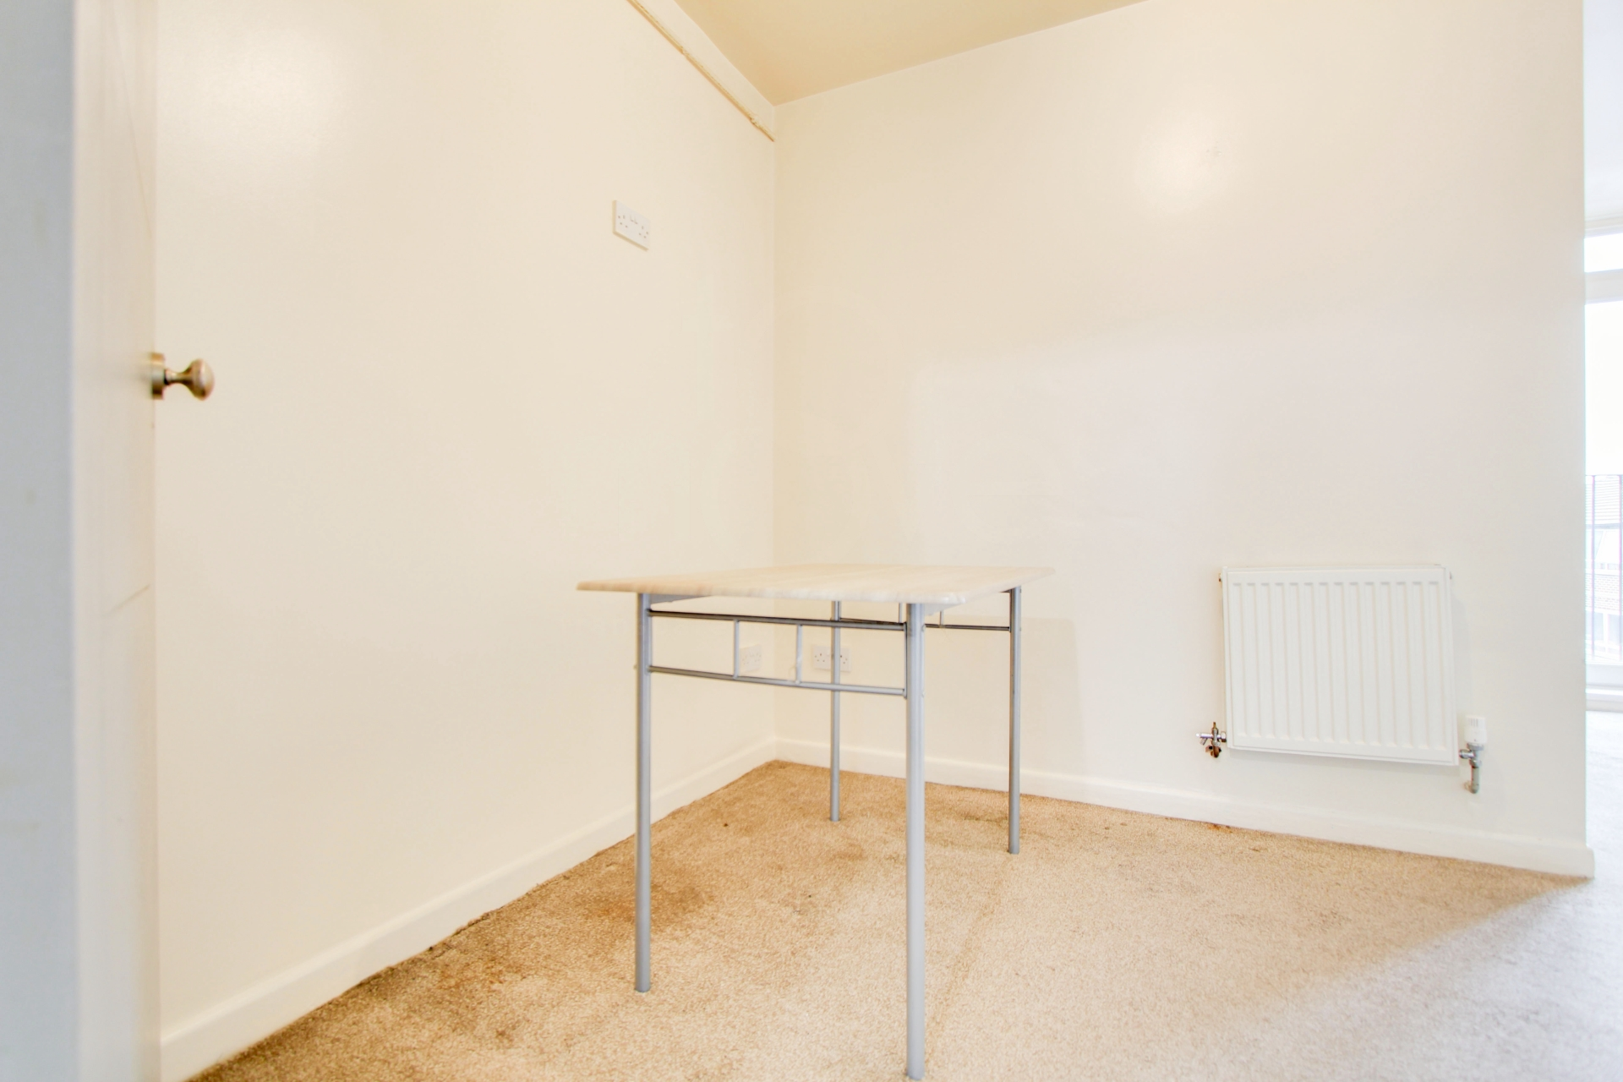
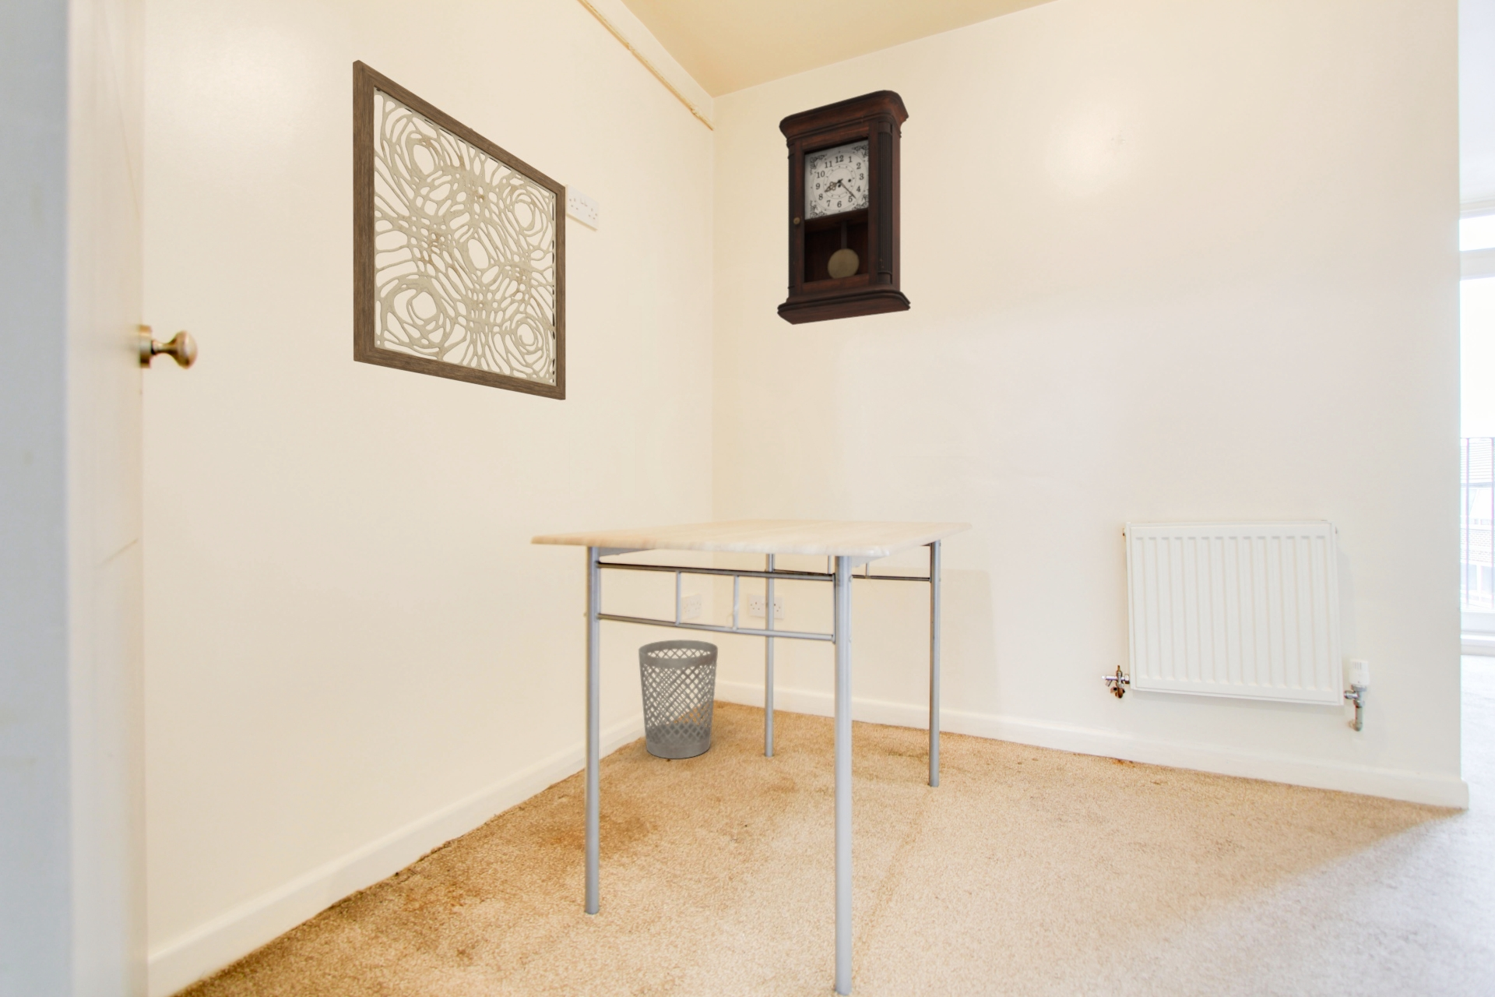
+ wastebasket (679, 697)
+ wall art (471, 257)
+ pendulum clock (840, 214)
